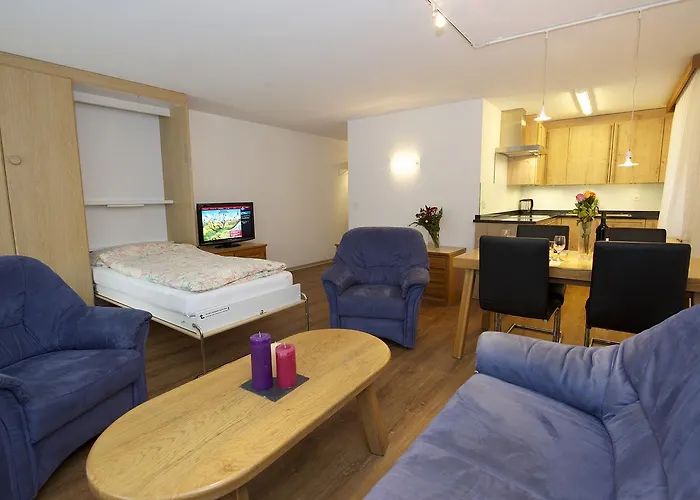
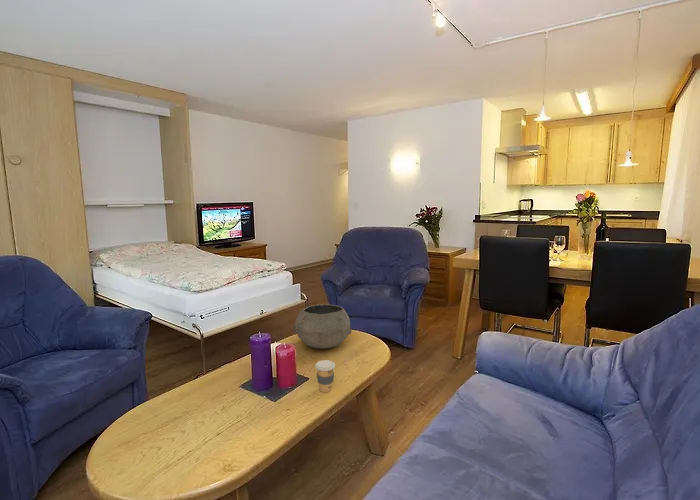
+ coffee cup (325, 376)
+ bowl (322, 327)
